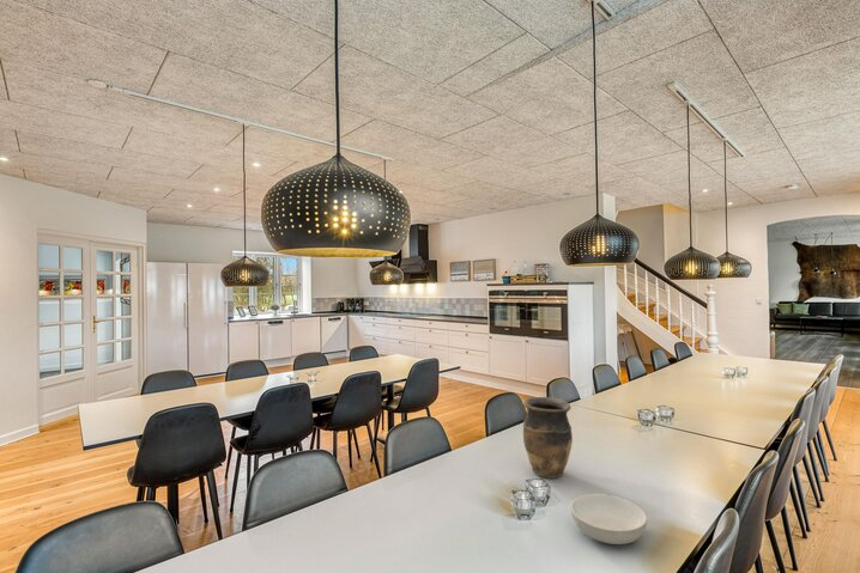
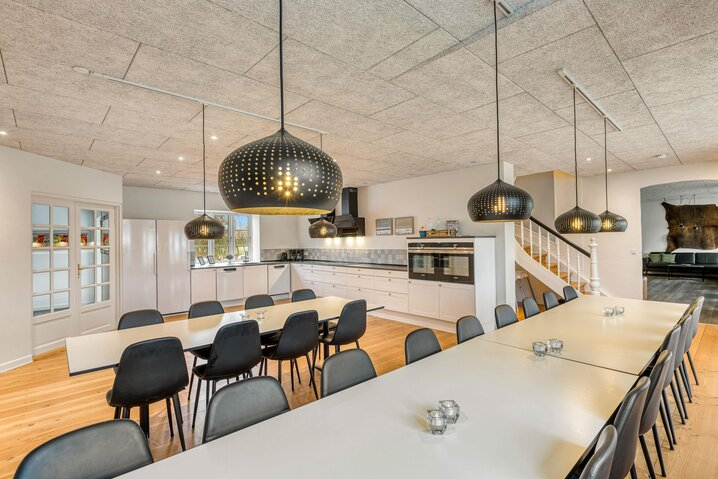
- vase (546, 437)
- serving bowl (607, 522)
